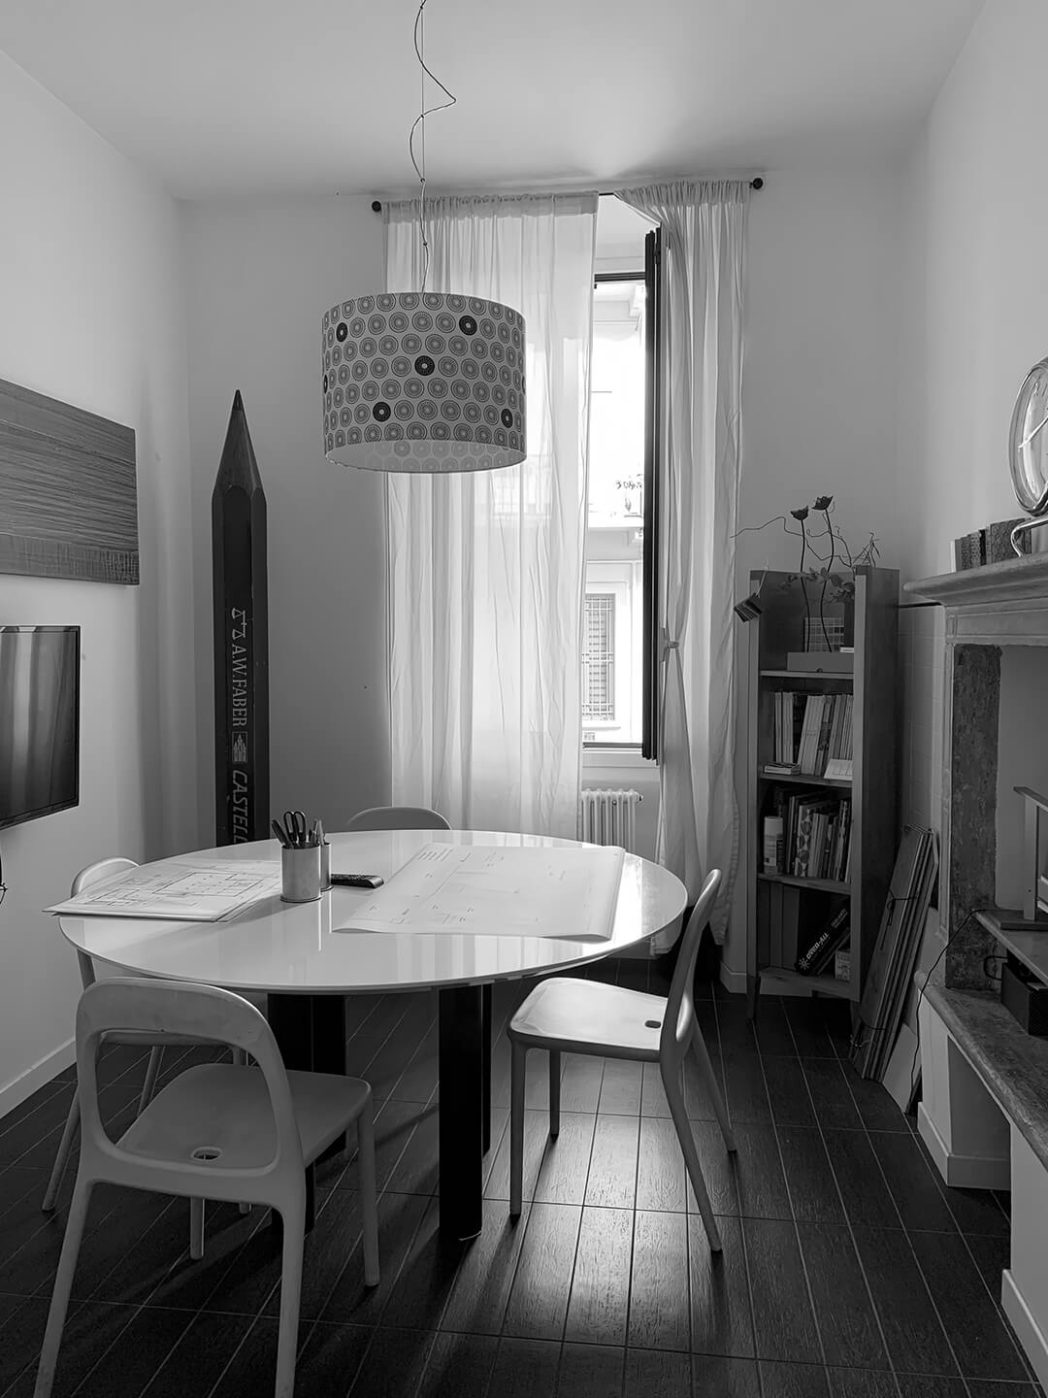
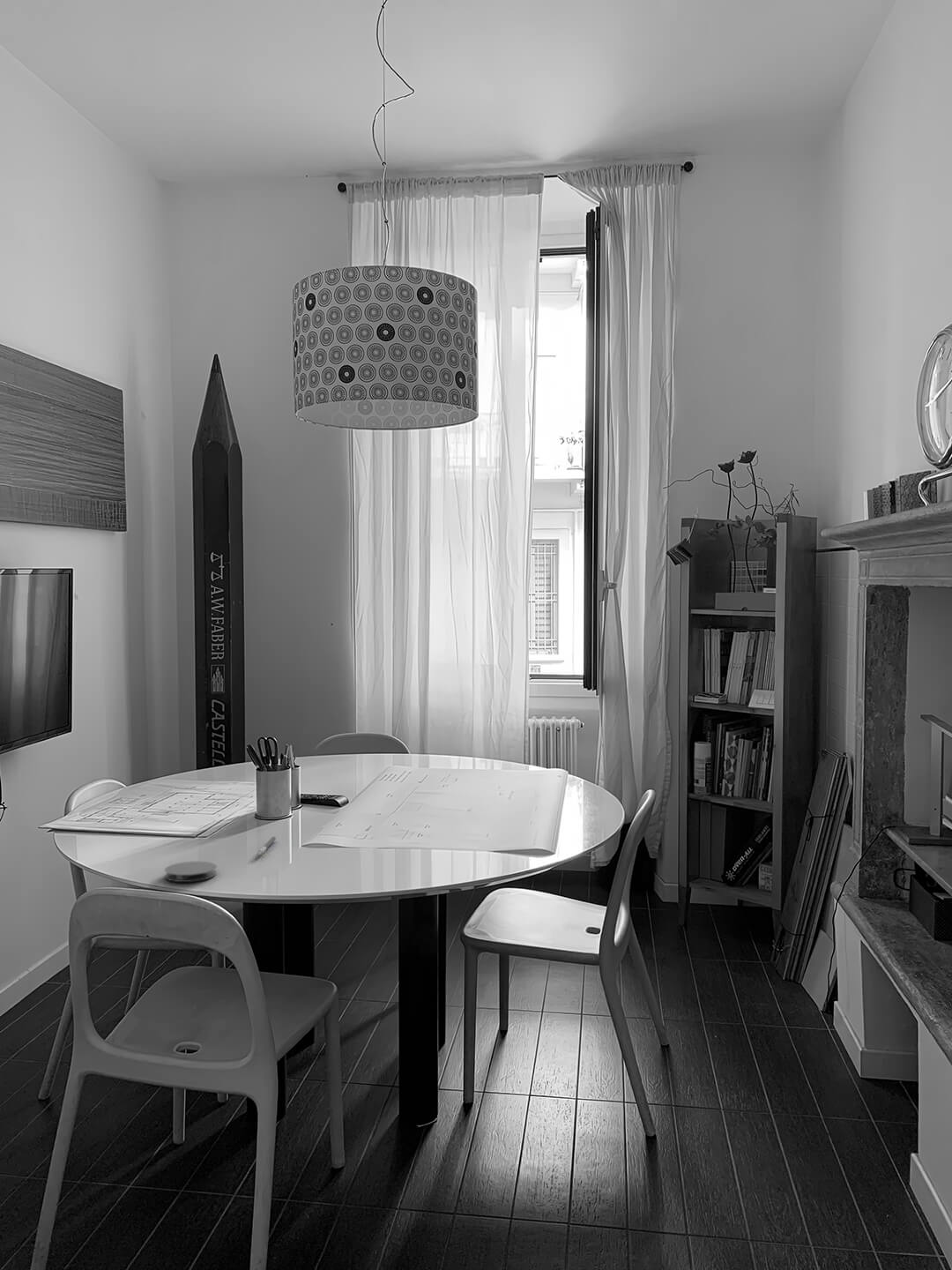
+ pen (266, 846)
+ coaster (190, 870)
